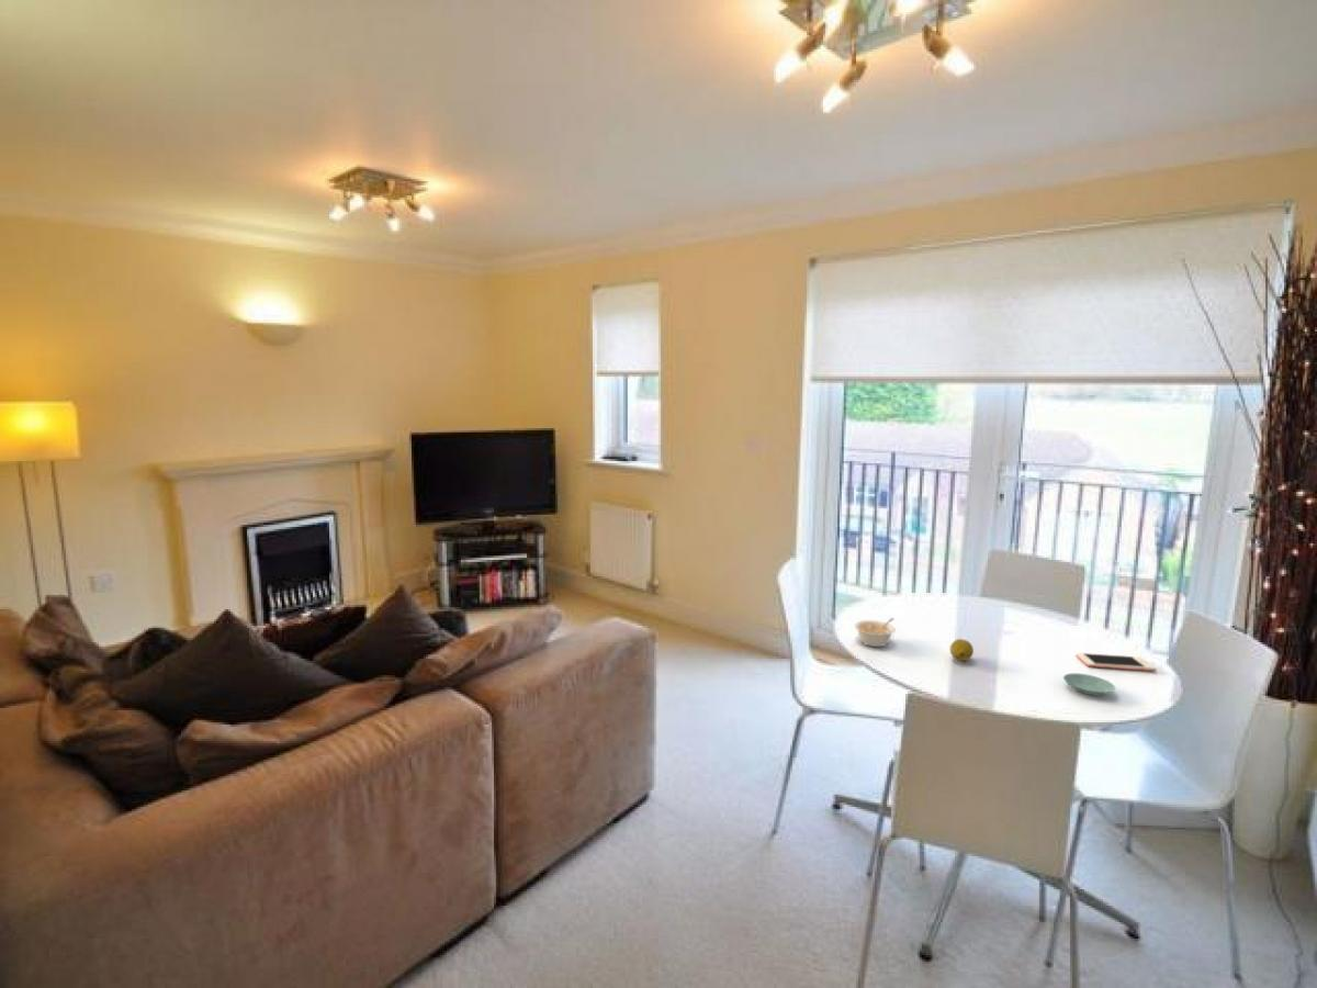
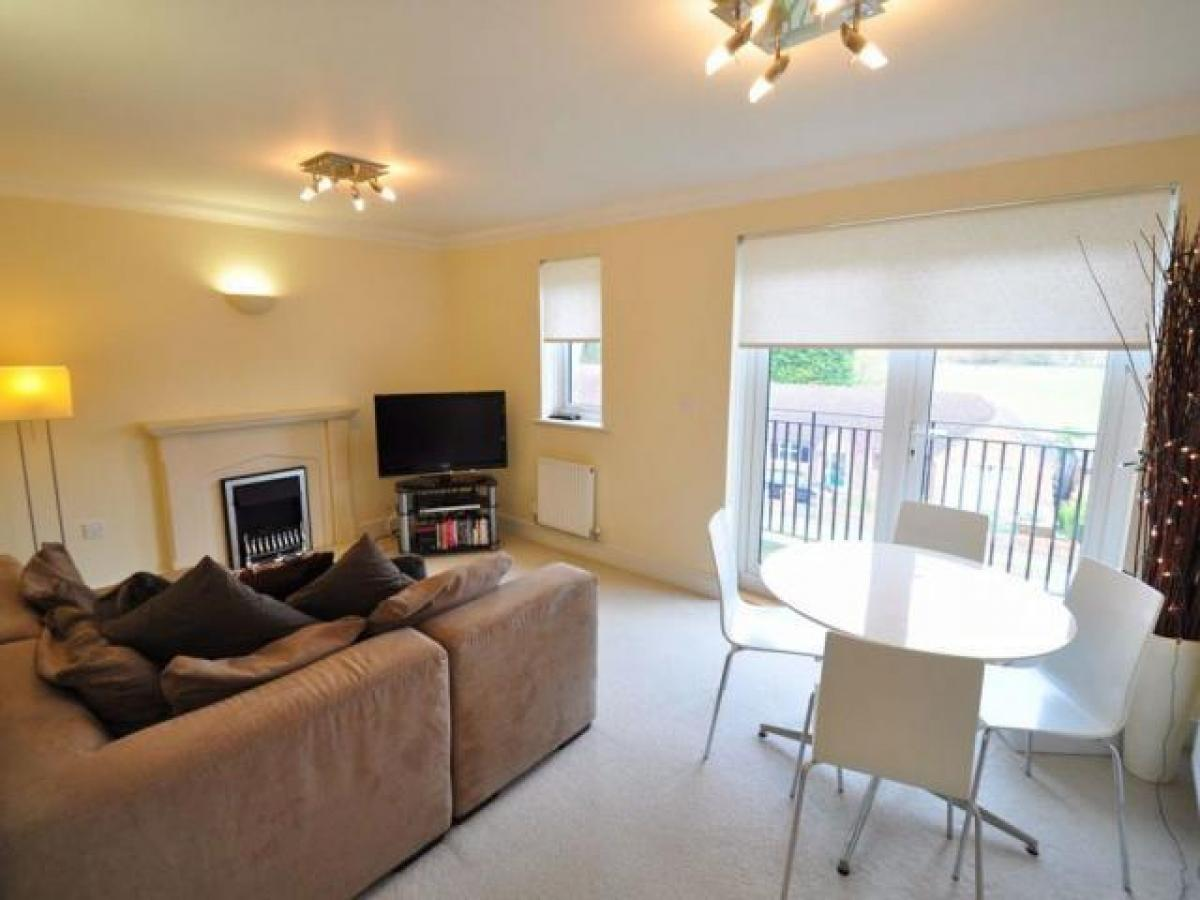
- saucer (1088, 686)
- legume (874, 632)
- fruit (961, 649)
- cell phone (1114, 661)
